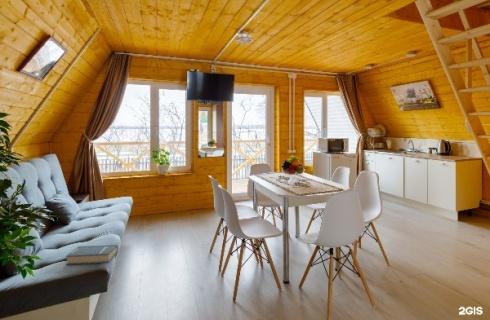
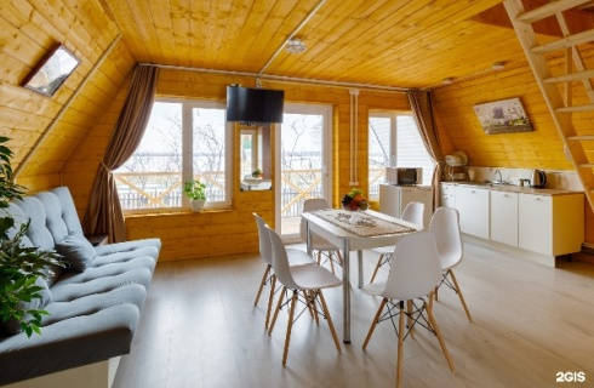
- hardback book (93, 253)
